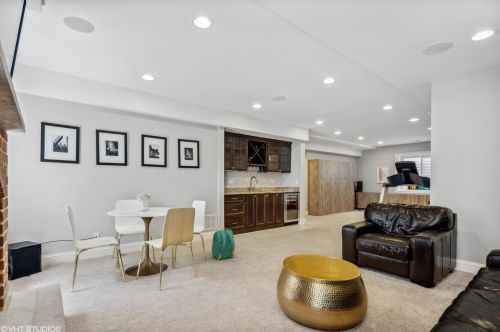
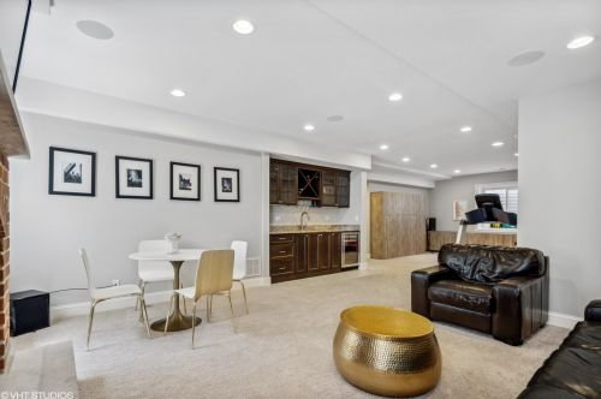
- backpack (223, 242)
